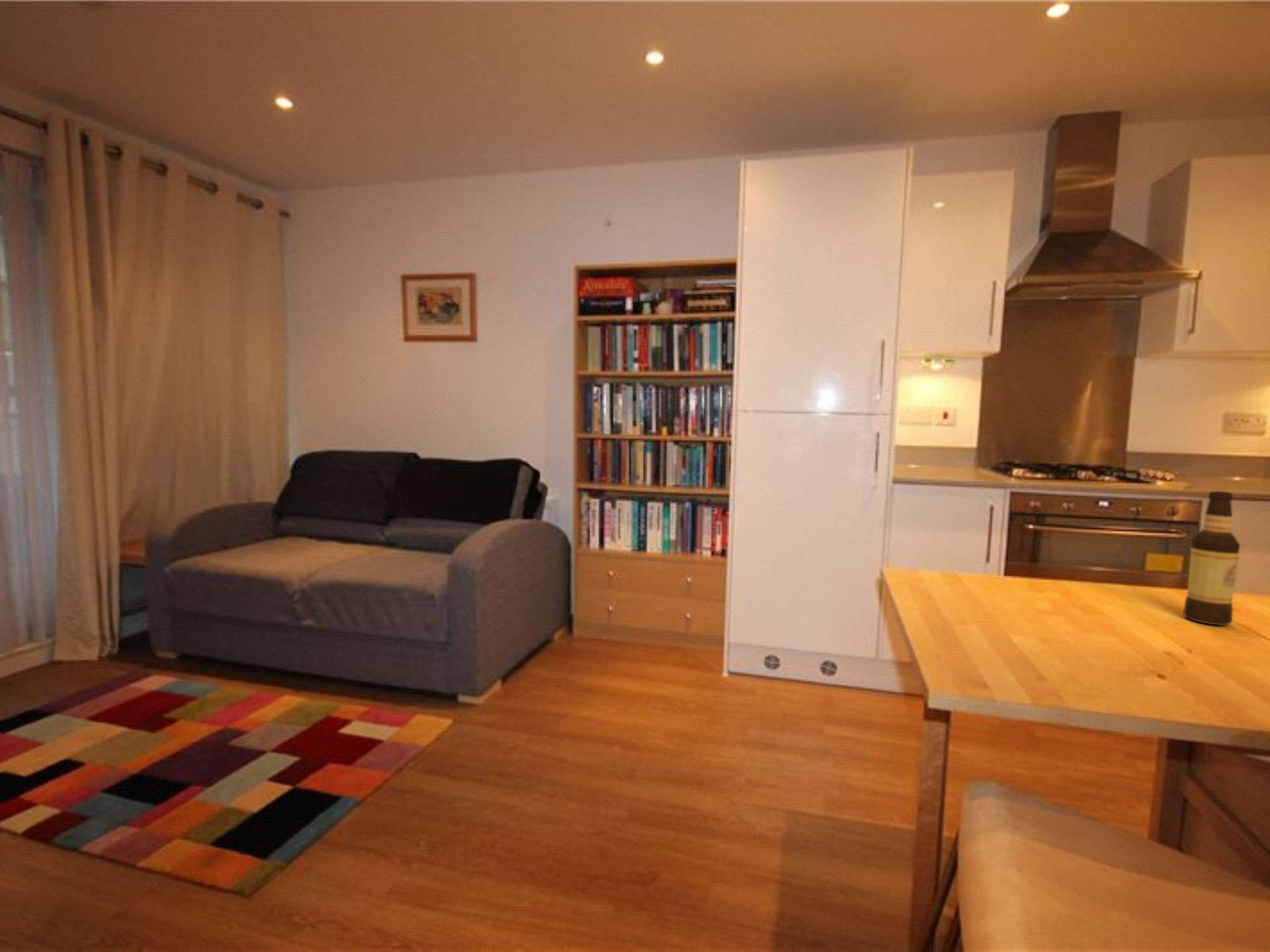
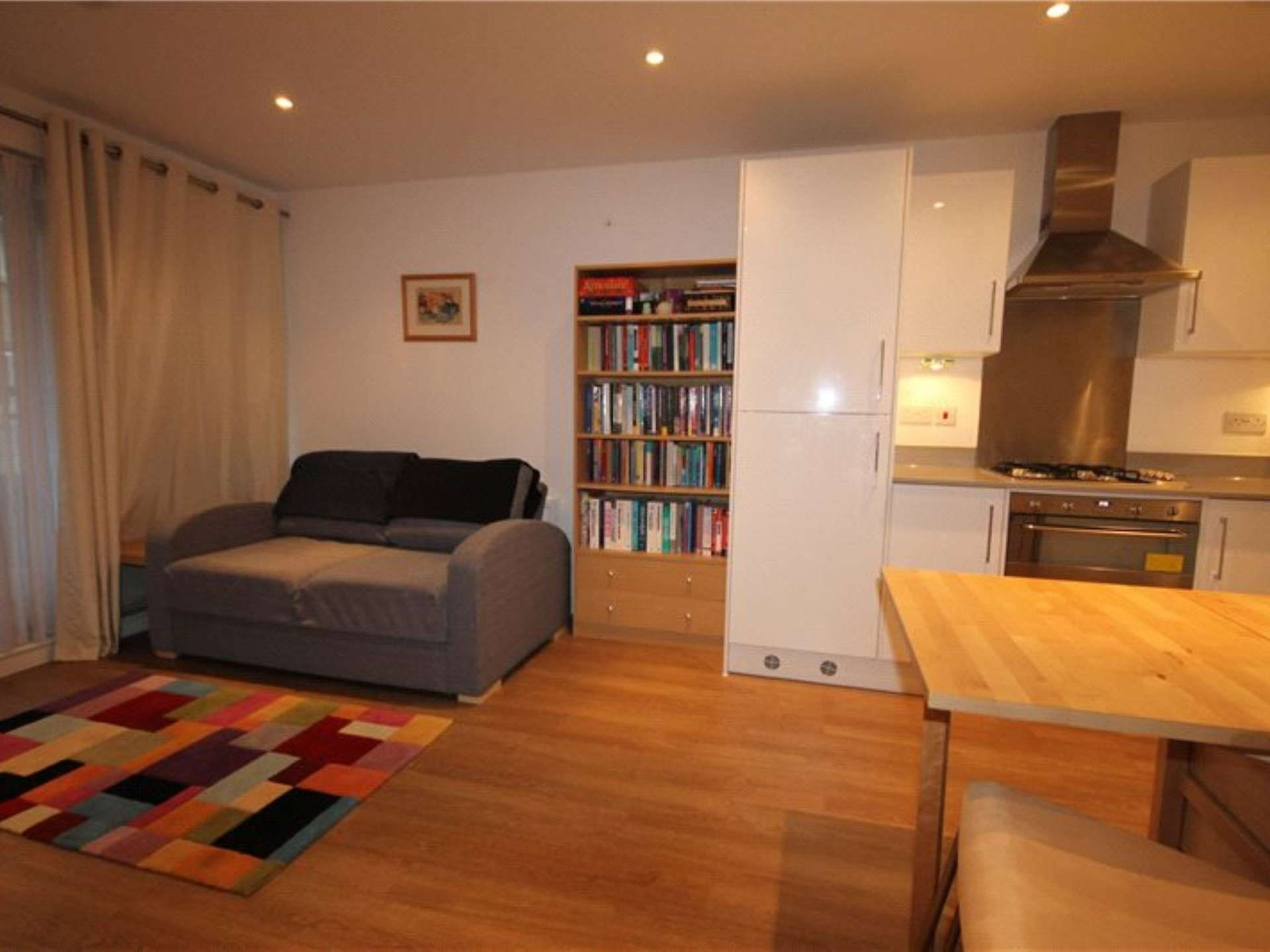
- bottle (1214, 556)
